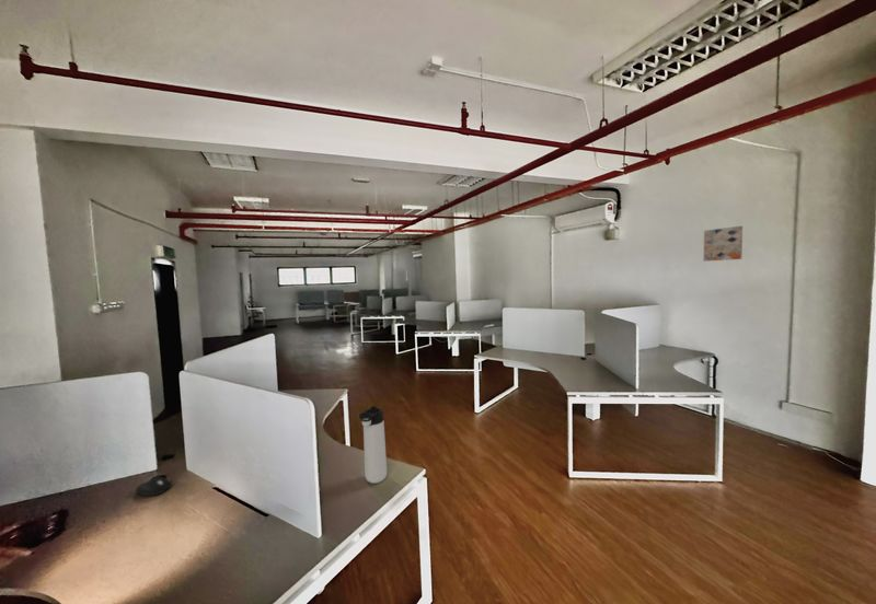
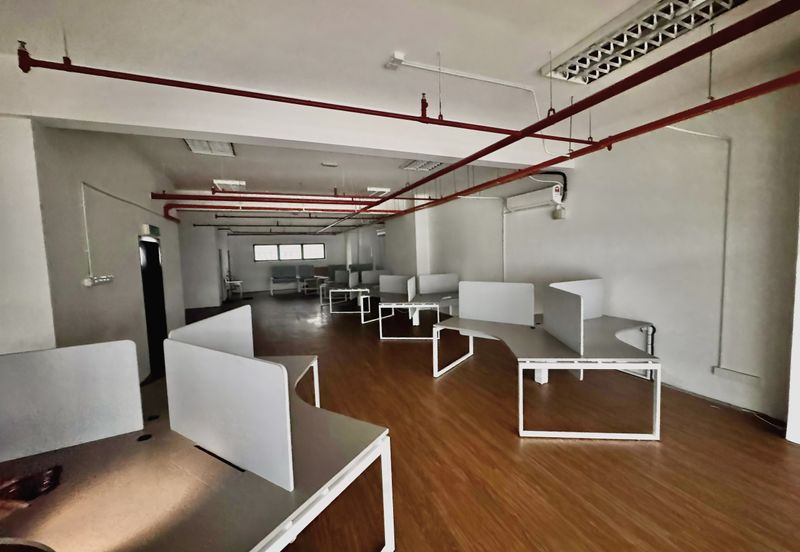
- thermos bottle (371, 445)
- wall art (722, 244)
- computer mouse (152, 485)
